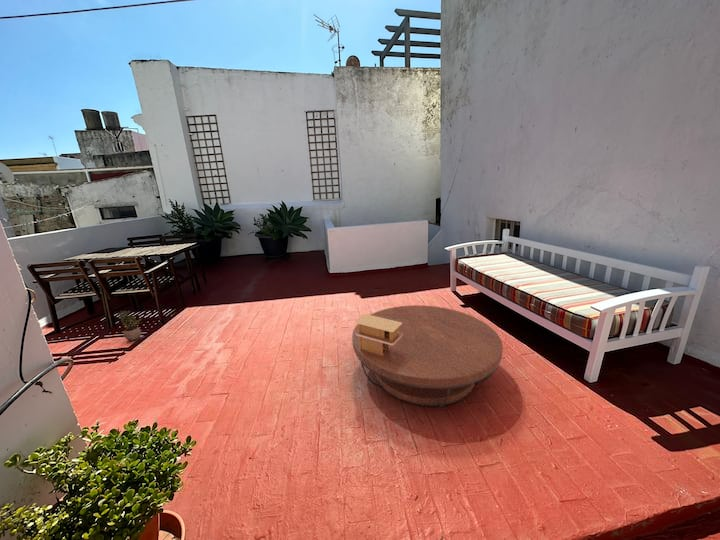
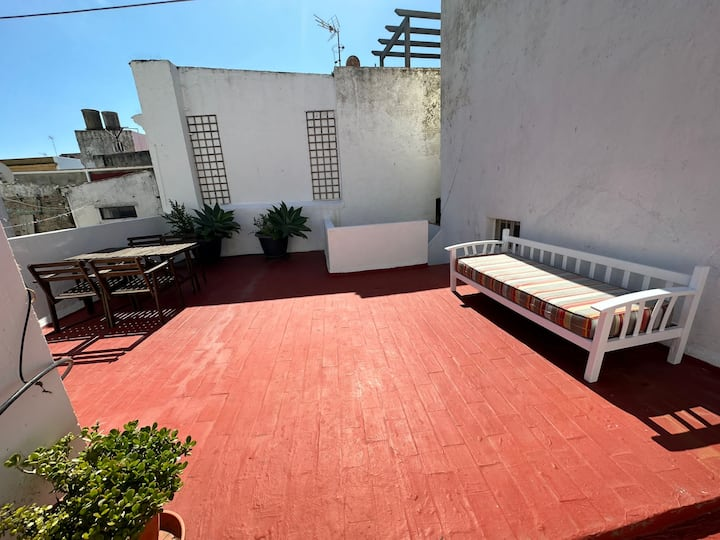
- coffee table (422, 353)
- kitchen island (378, 336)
- potted plant (132, 324)
